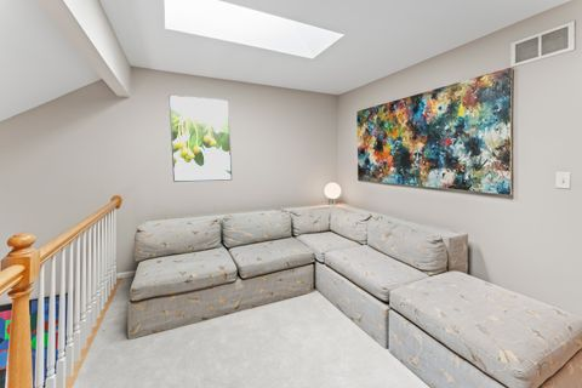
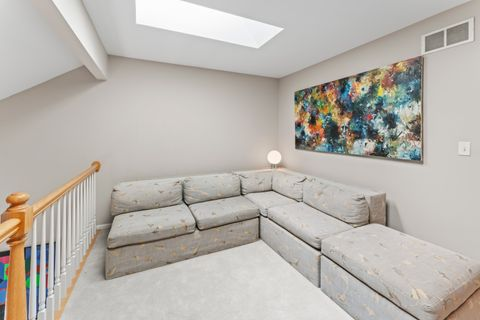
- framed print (201, 139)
